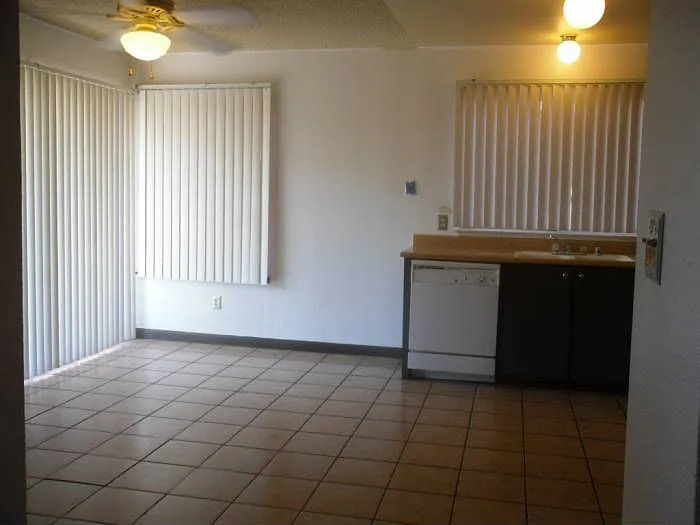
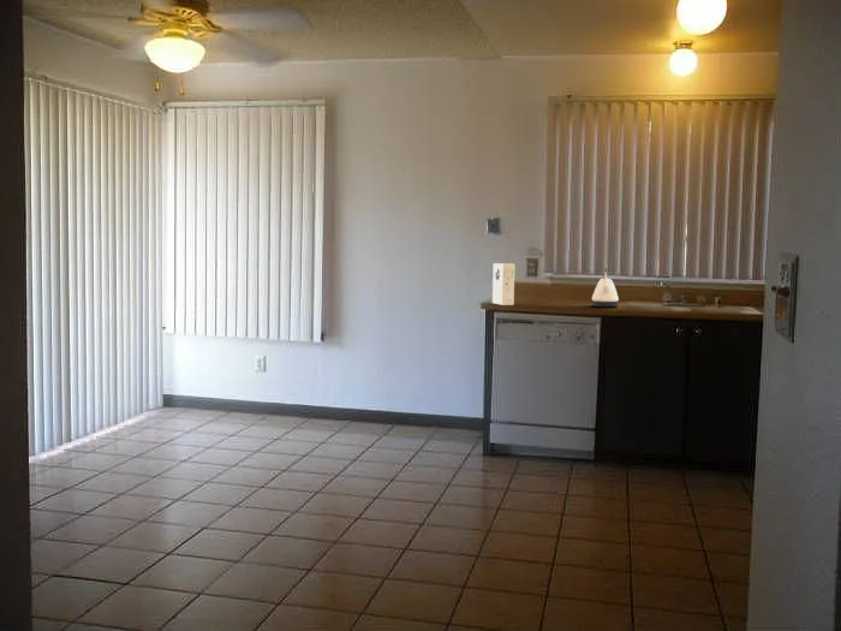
+ cereal box (502, 284)
+ kettle (606, 285)
